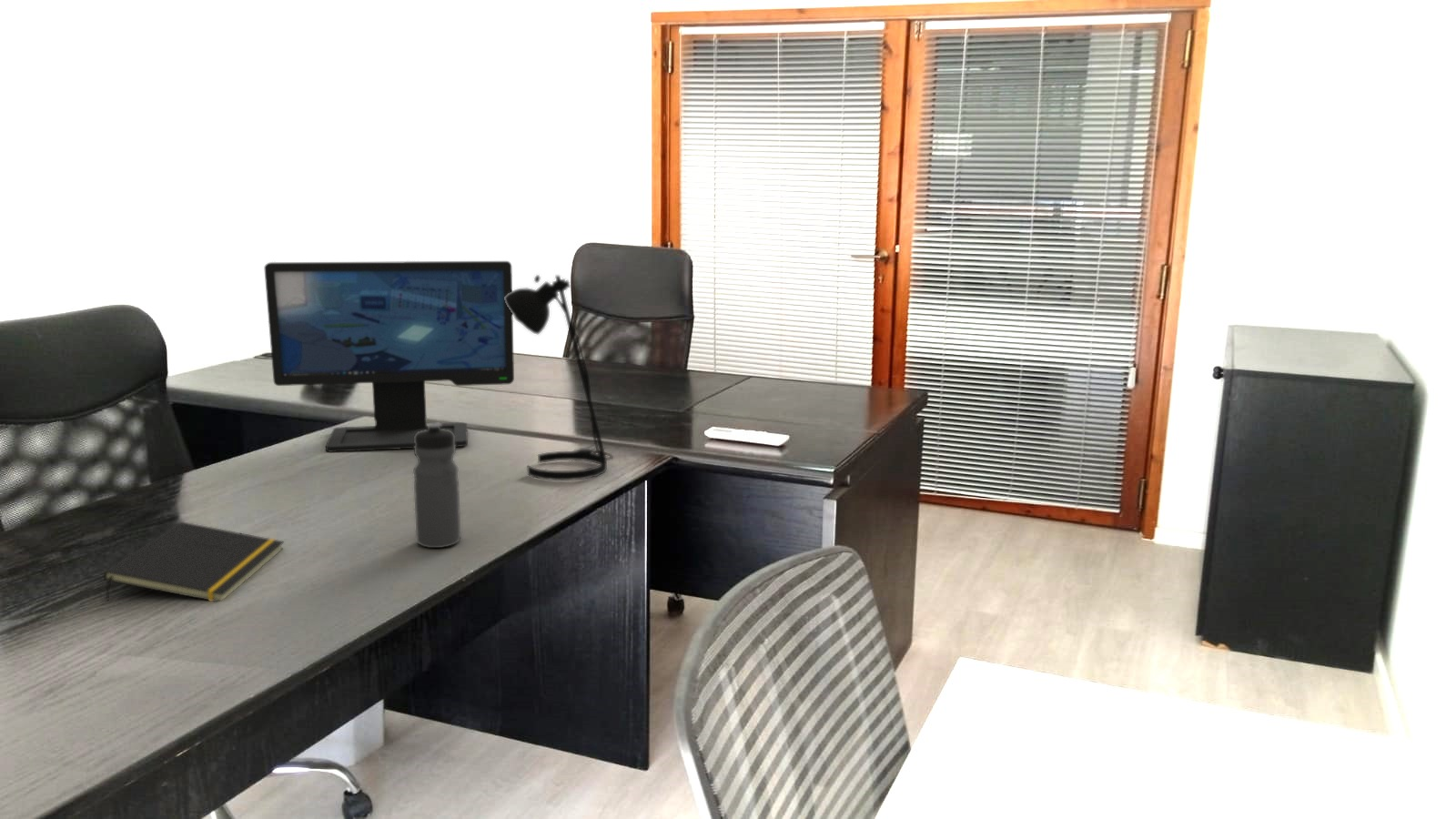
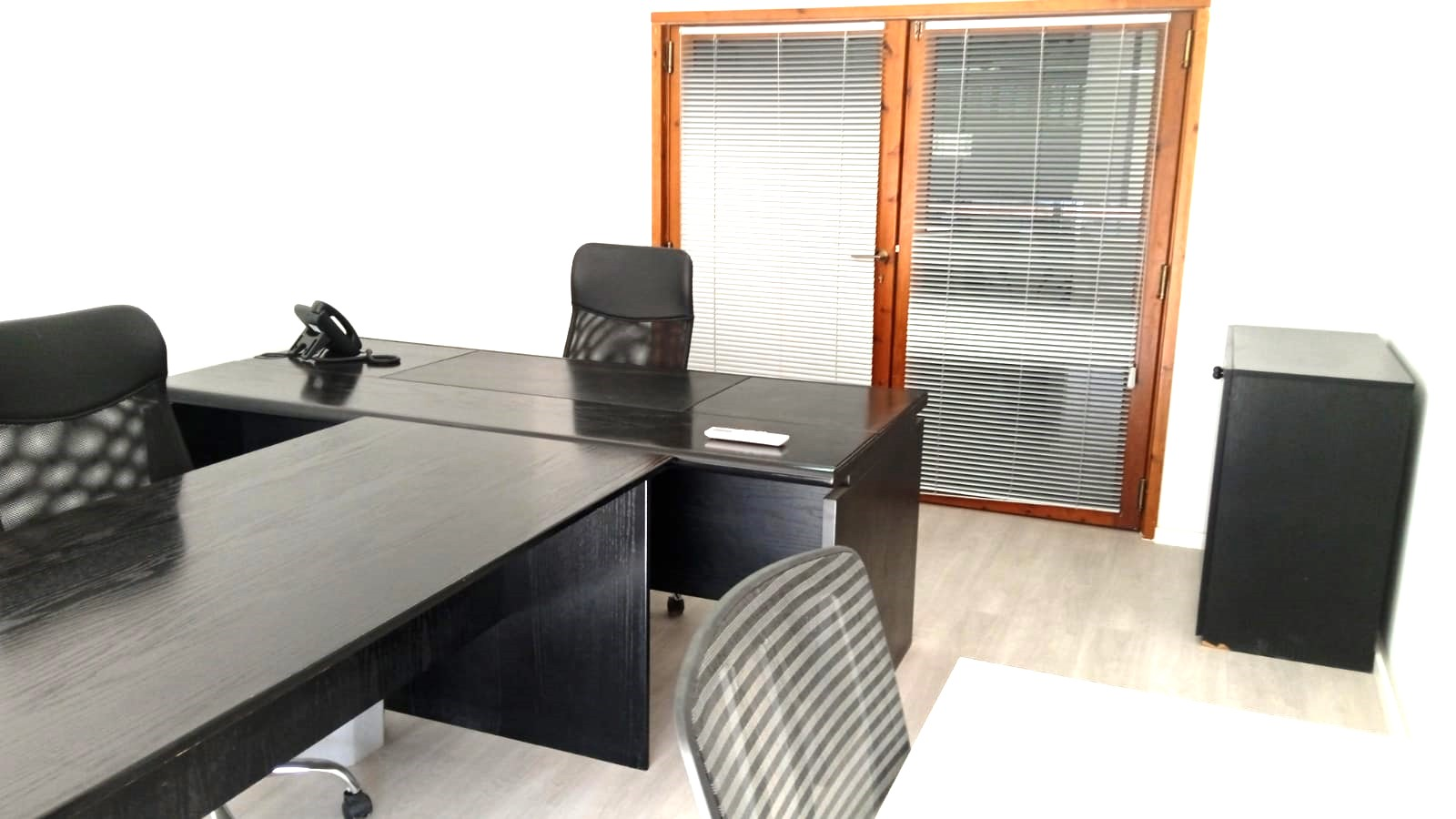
- computer monitor (395, 350)
- water bottle (436, 482)
- desk lamp (578, 366)
- notepad (199, 559)
